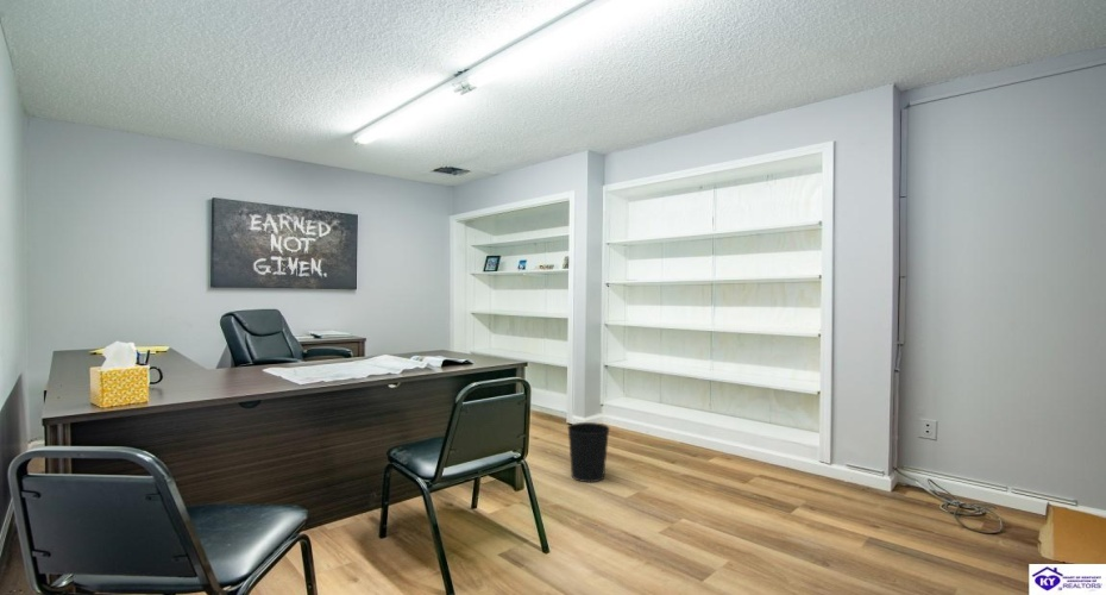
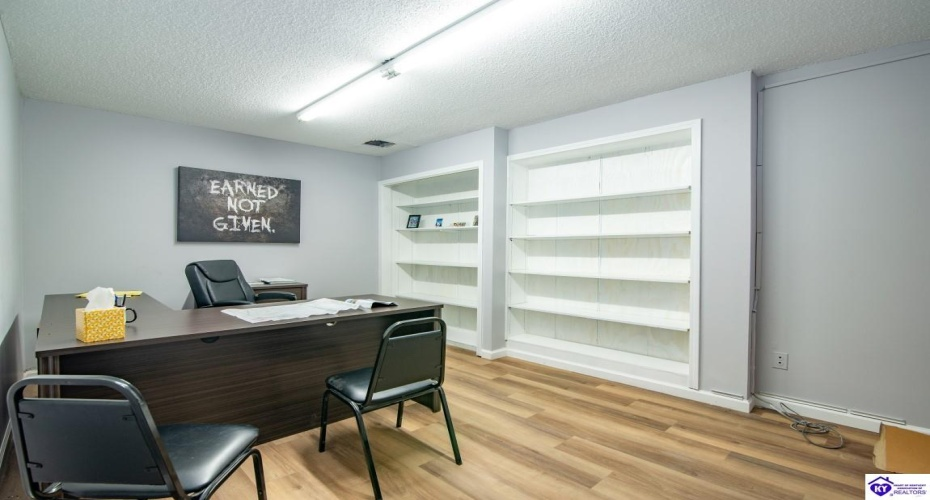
- wastebasket (587, 451)
